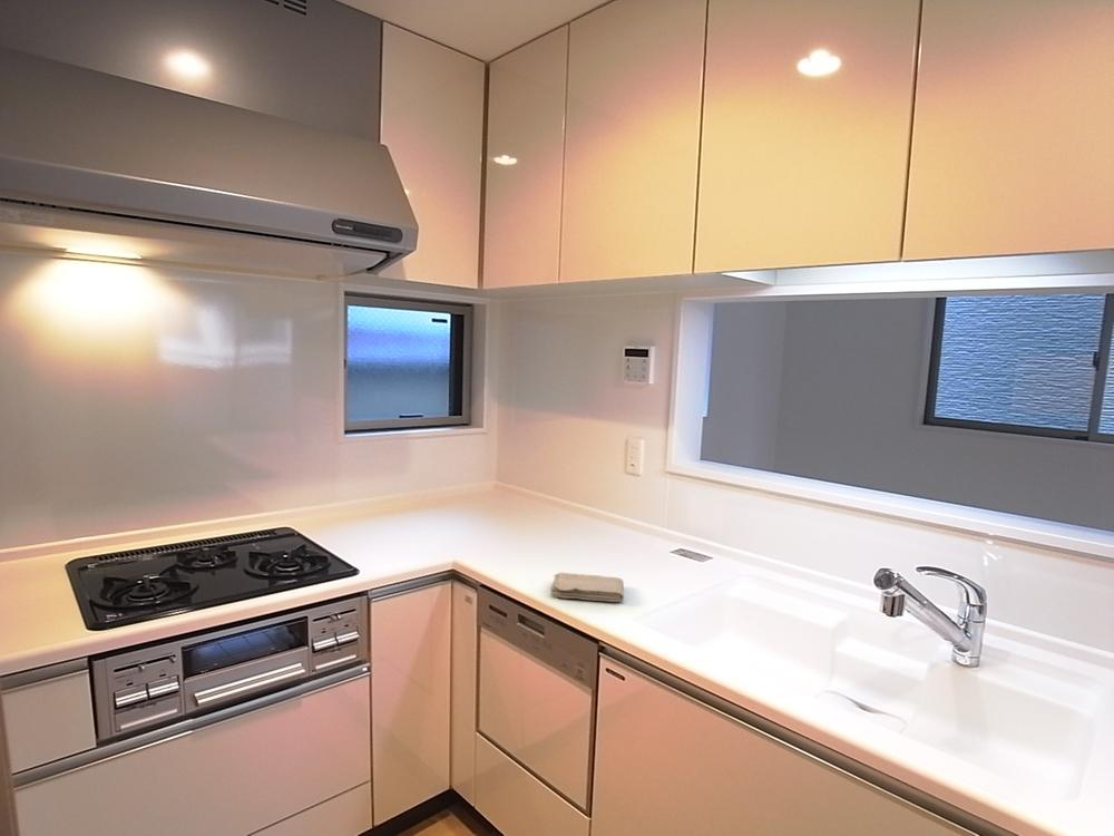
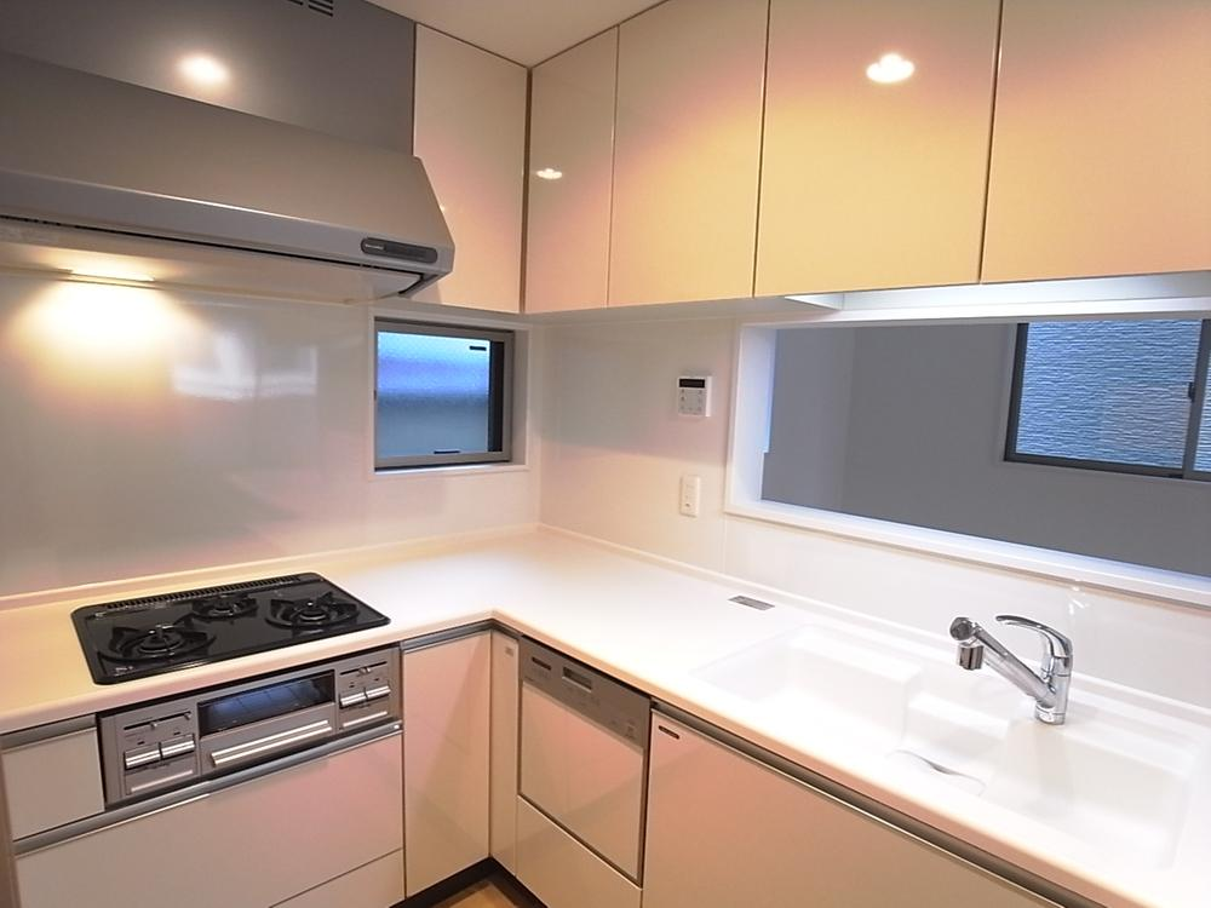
- washcloth (587, 585)
